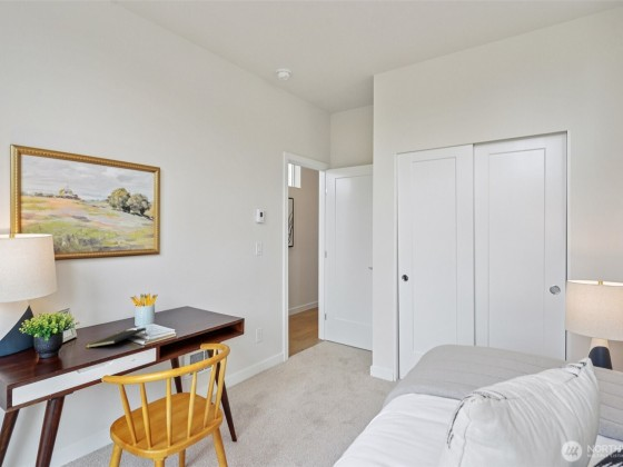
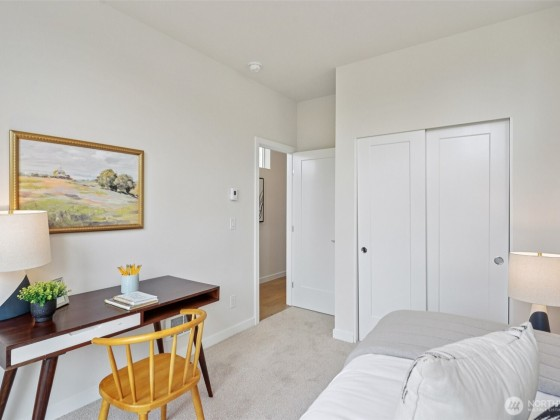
- notepad (117, 337)
